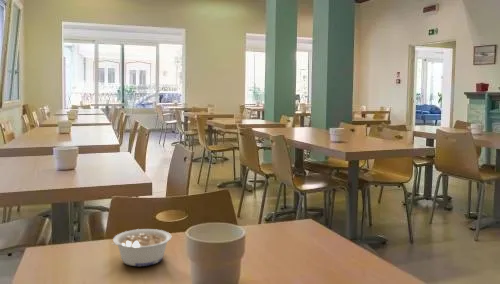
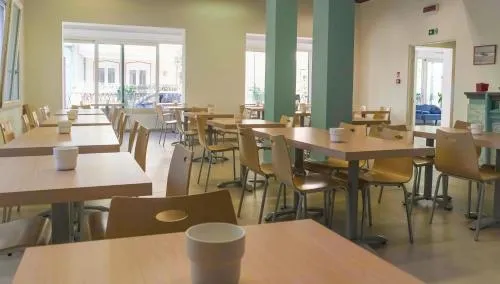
- legume (142, 246)
